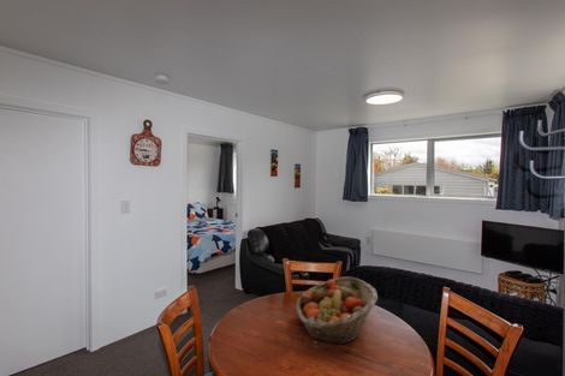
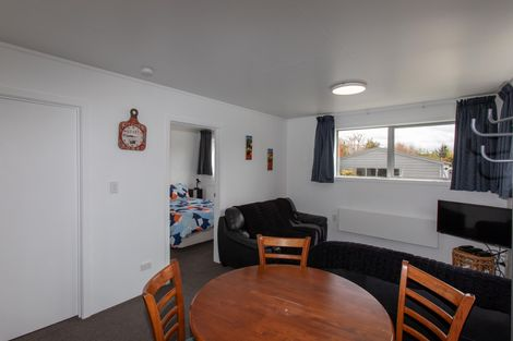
- fruit basket (334, 305)
